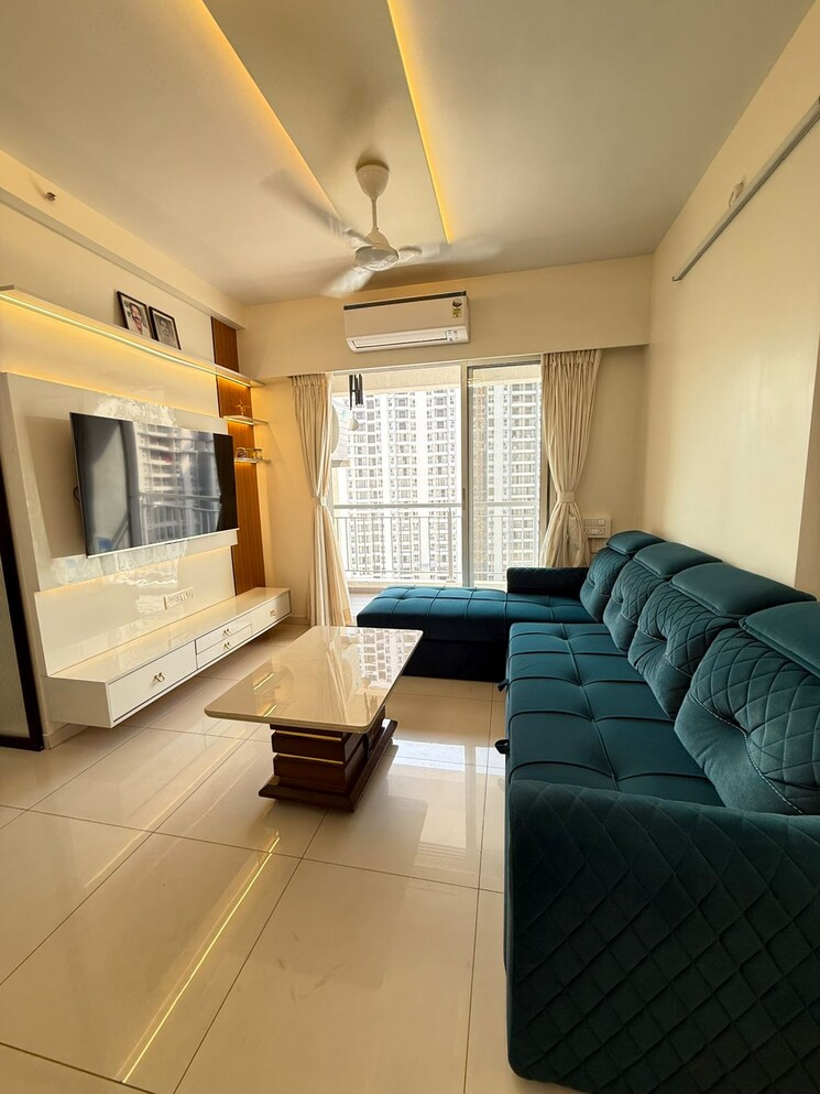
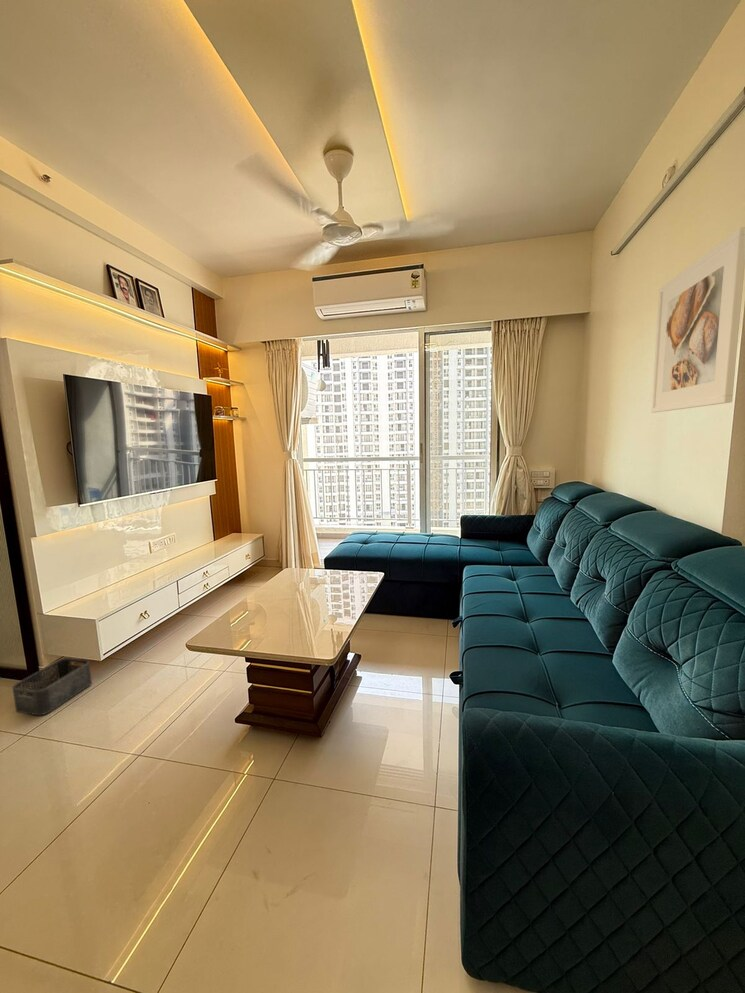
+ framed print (690, 337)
+ storage bin (54, 684)
